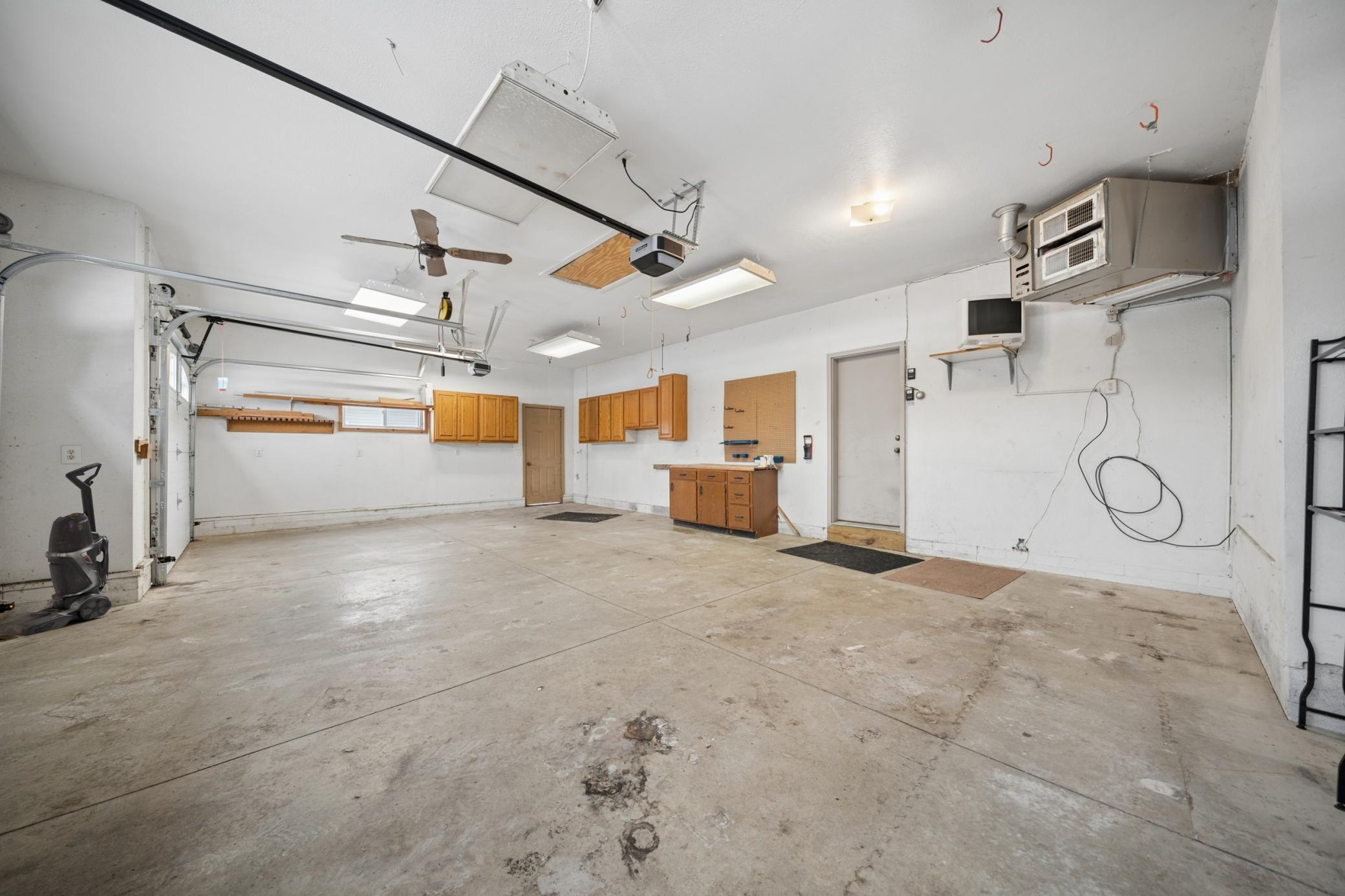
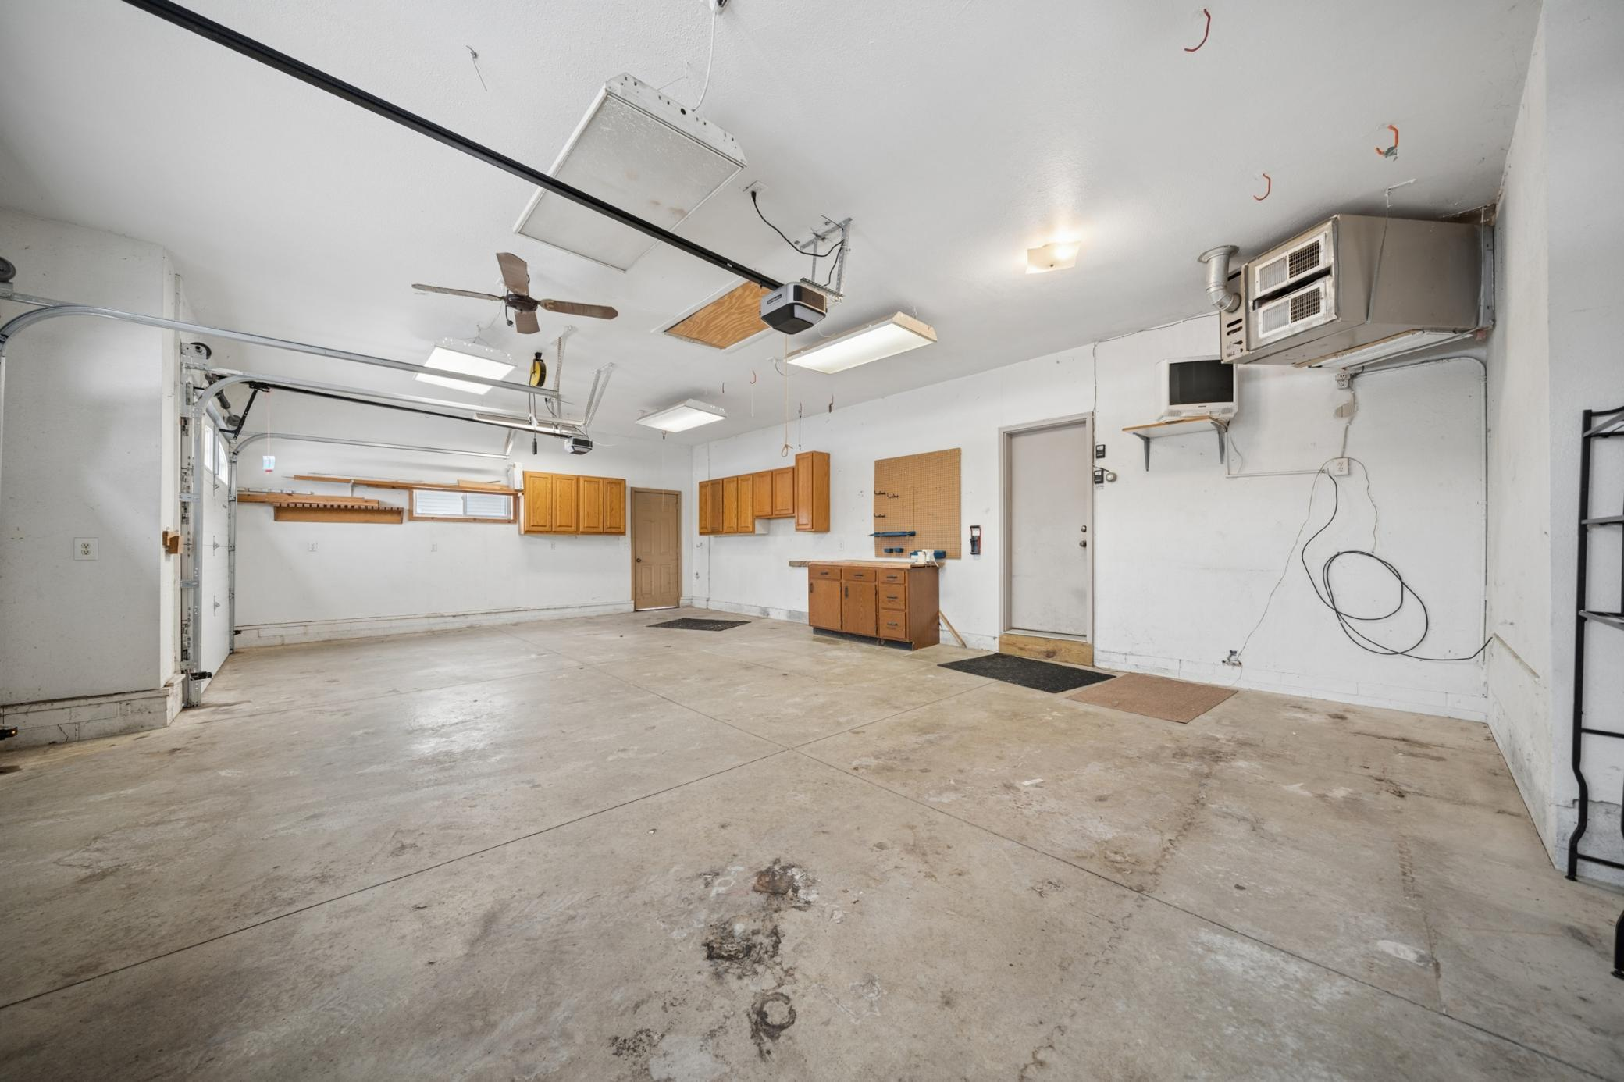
- vacuum cleaner (58, 542)
